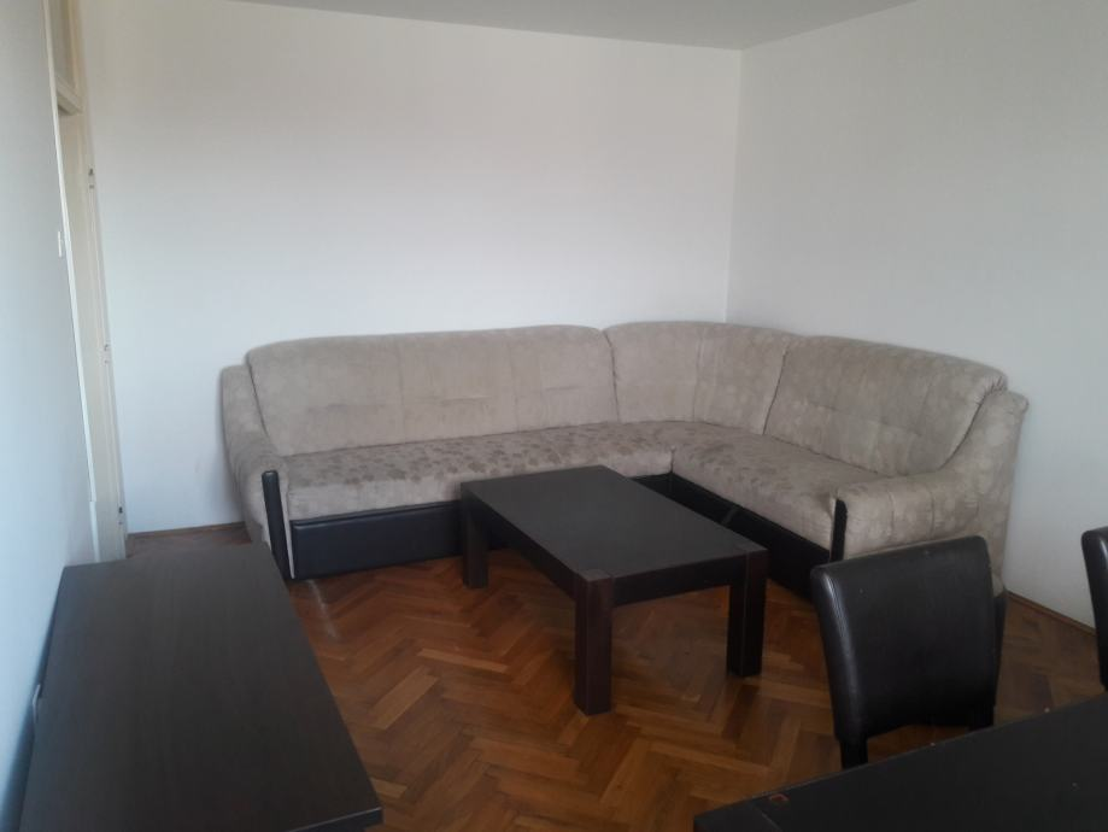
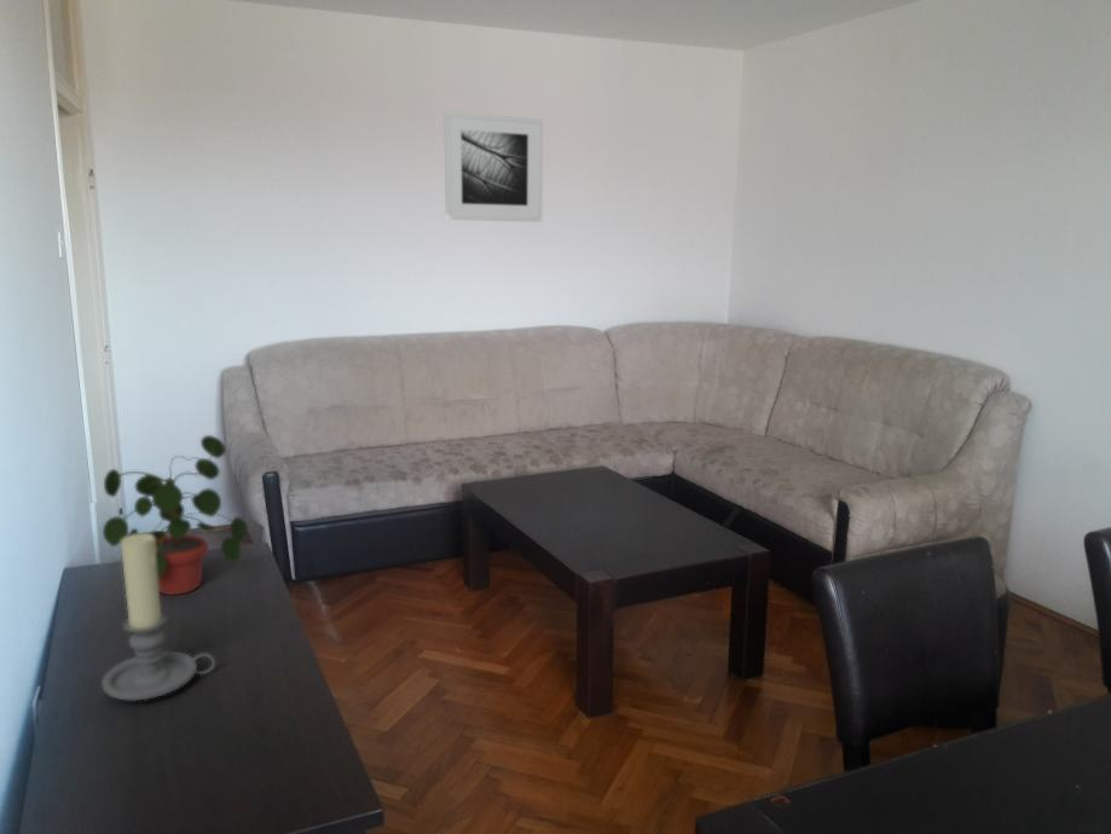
+ potted plant (181, 511)
+ candle holder (154, 609)
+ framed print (494, 168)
